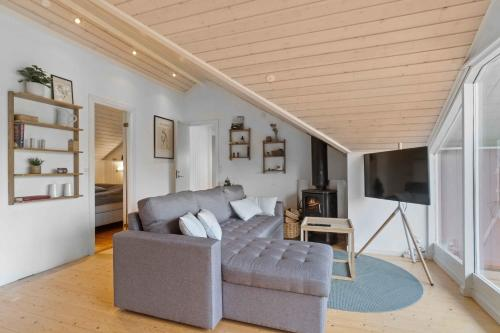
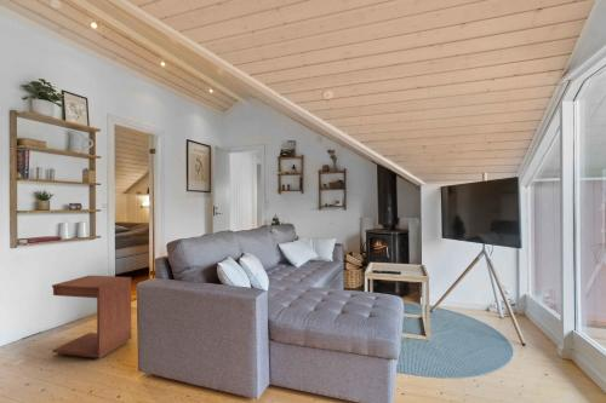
+ side table (97, 315)
